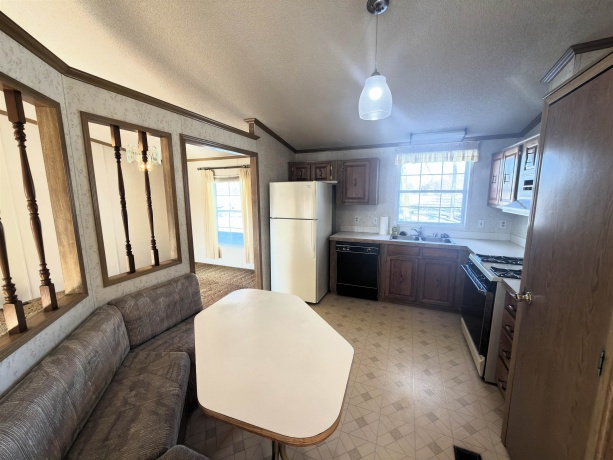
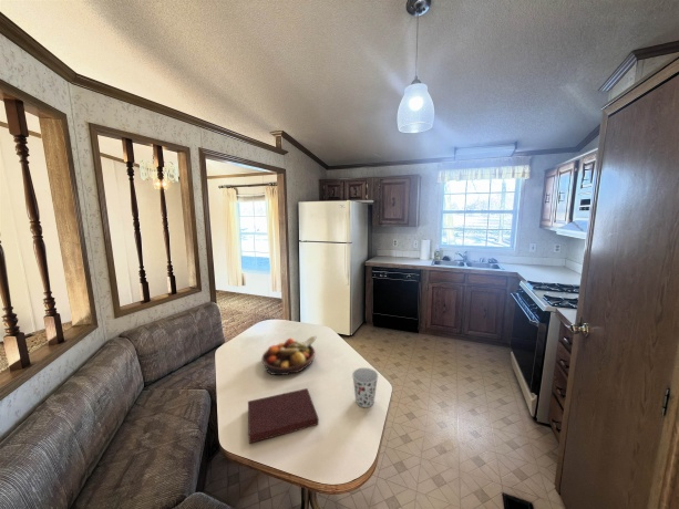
+ cup (364, 387)
+ notebook (281, 413)
+ fruit bowl (289, 351)
